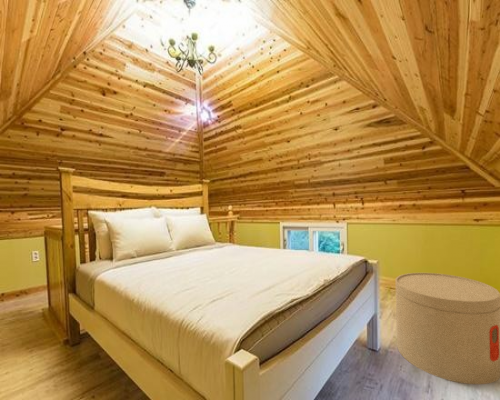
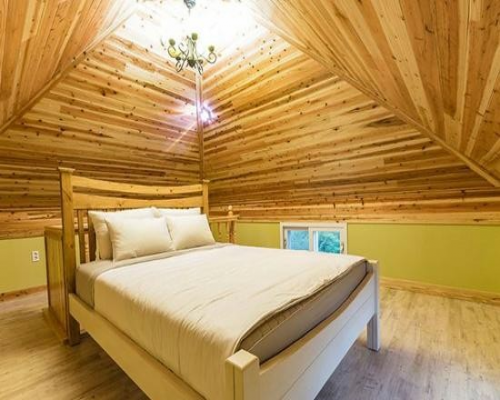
- side table (443, 320)
